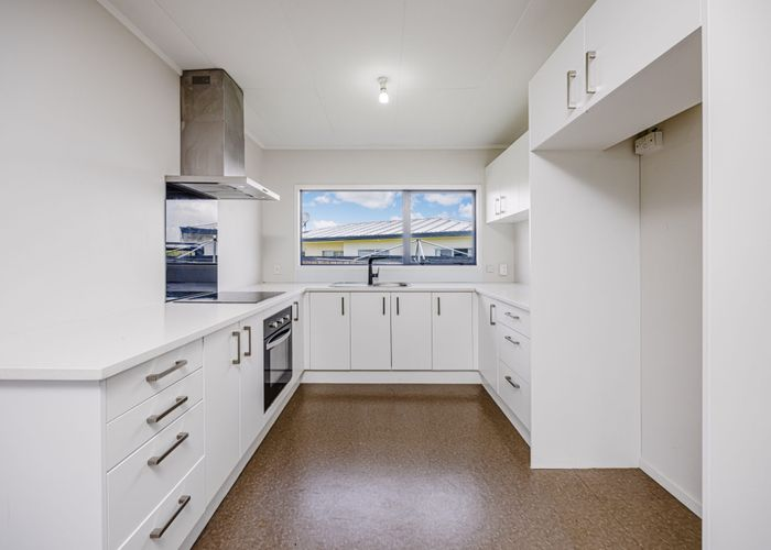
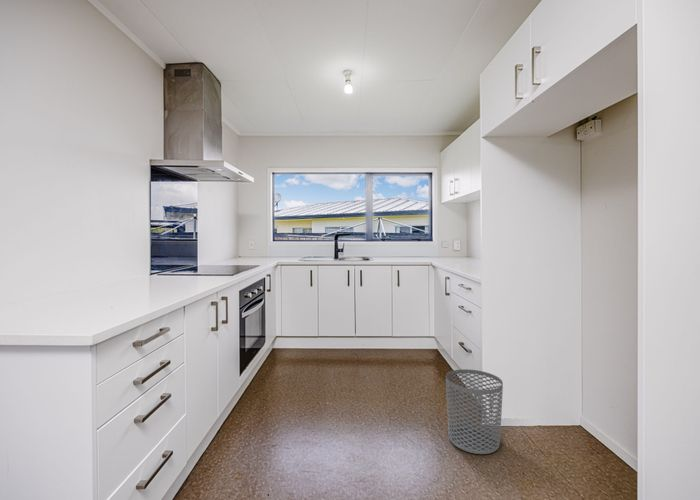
+ waste bin (473, 409)
